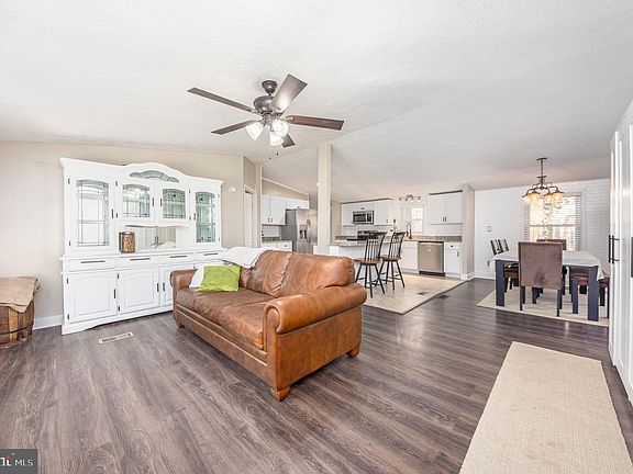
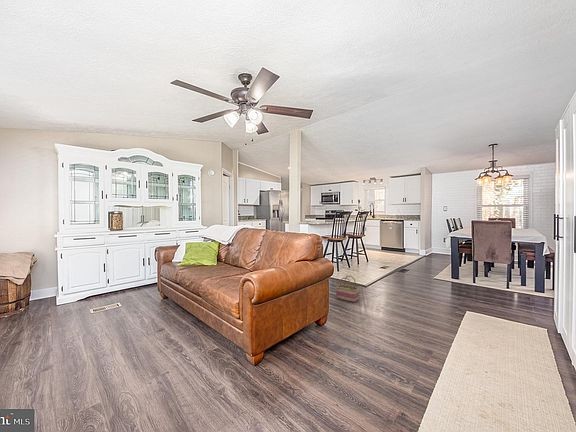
+ basket (347, 287)
